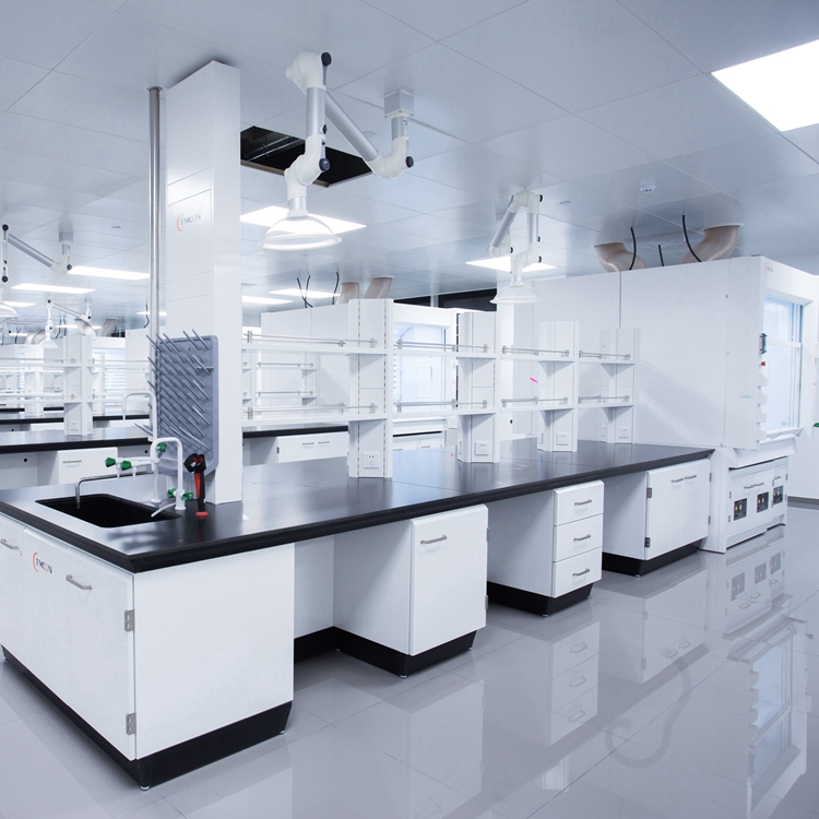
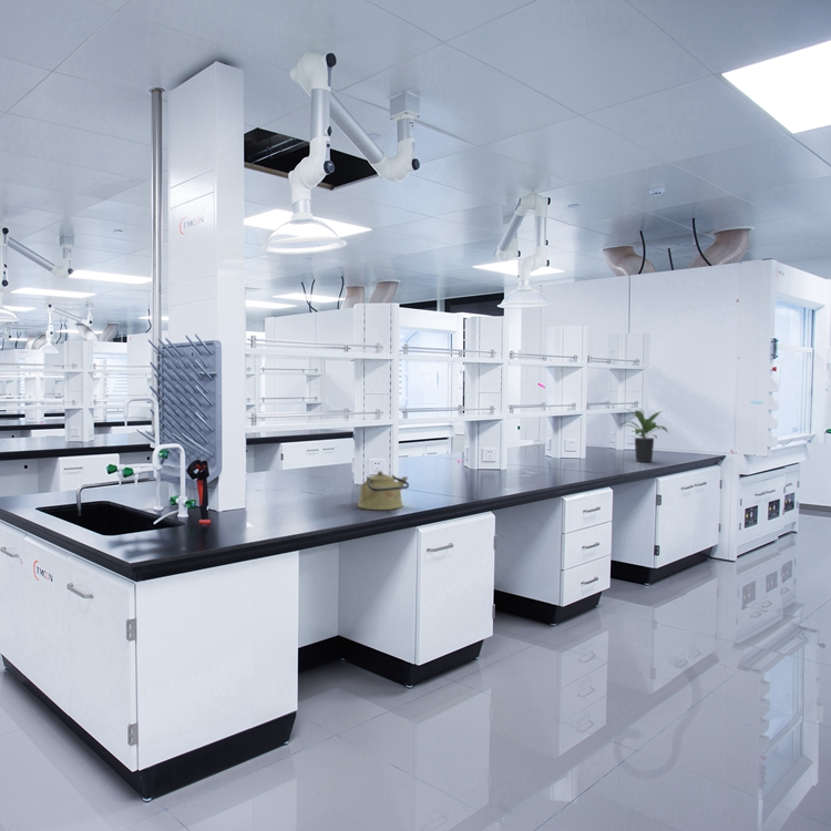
+ potted plant (644, 434)
+ kettle (384, 488)
